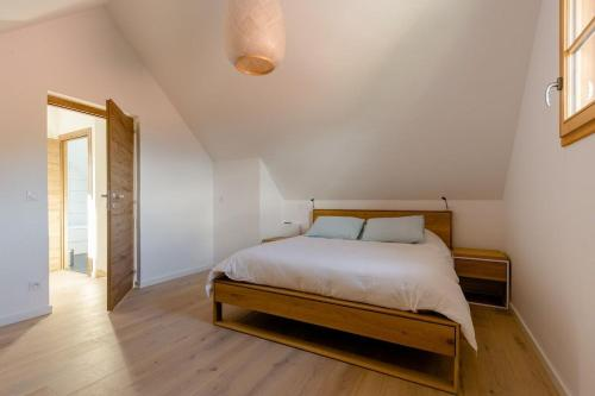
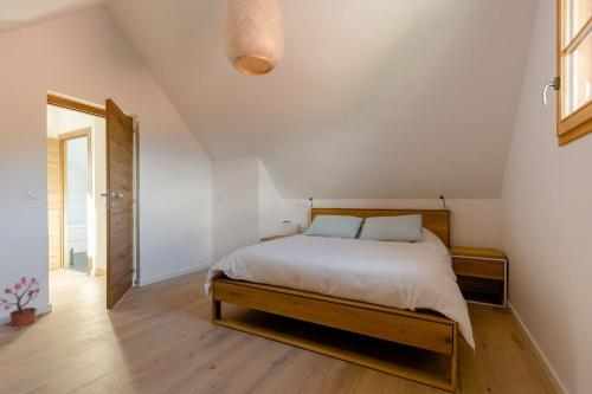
+ potted plant (25, 303)
